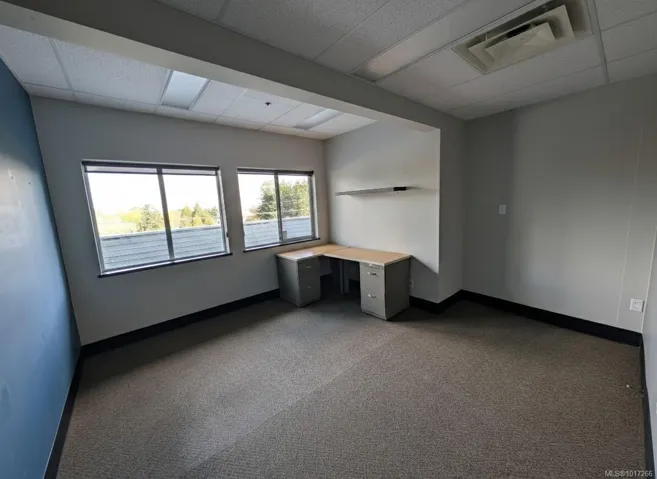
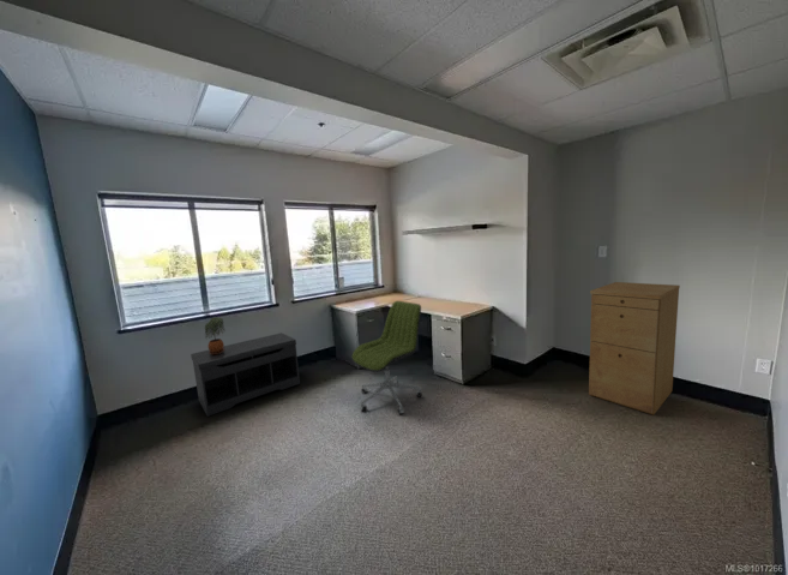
+ potted plant (213, 335)
+ filing cabinet (632, 341)
+ bench (248, 369)
+ office chair (386, 354)
